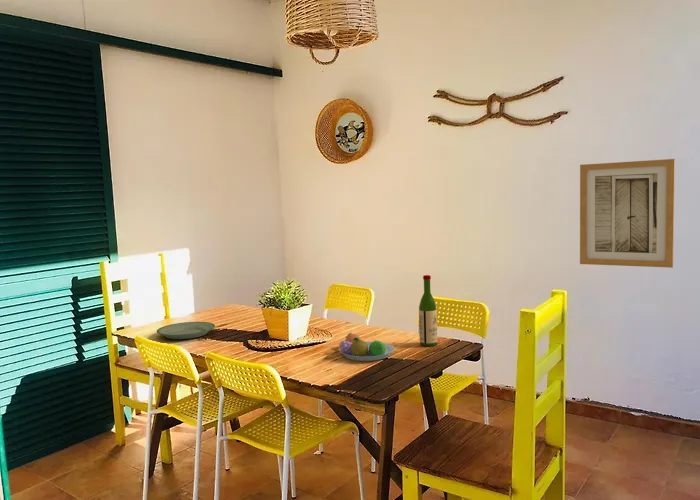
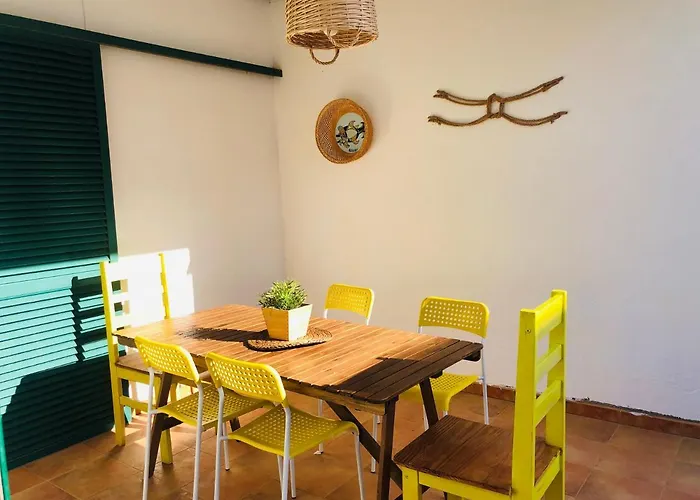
- wine bottle (427, 310)
- plate (186, 331)
- fruit bowl (367, 344)
- wall art (624, 214)
